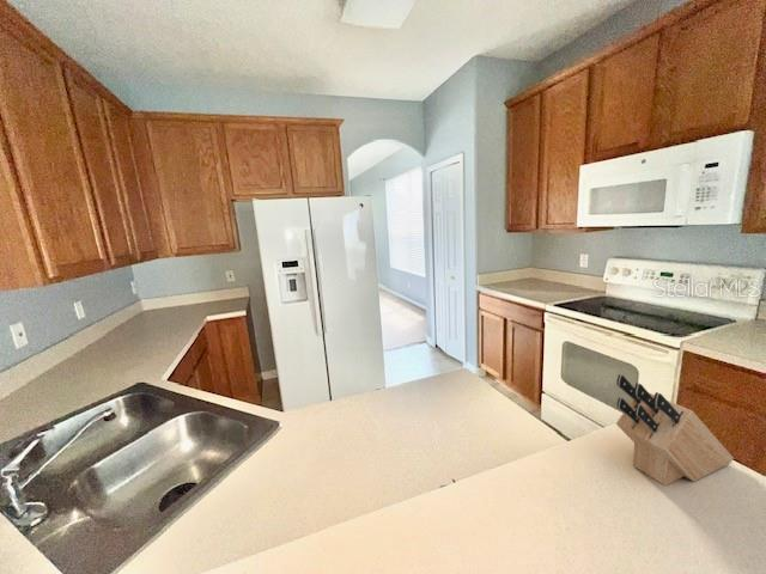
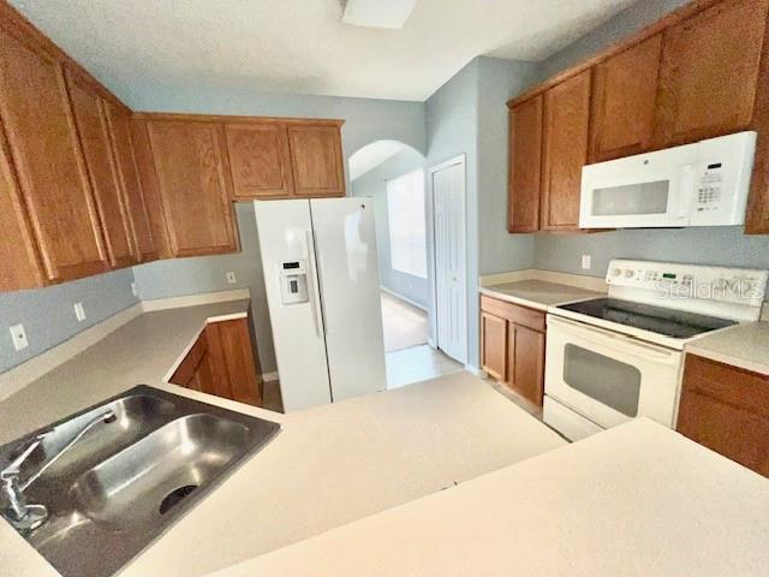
- knife block (671, 420)
